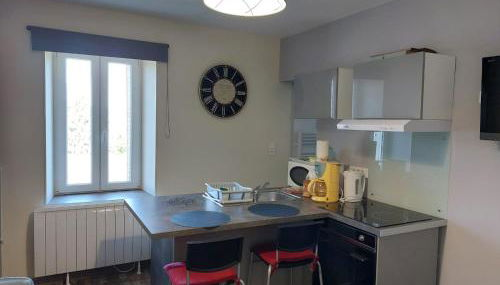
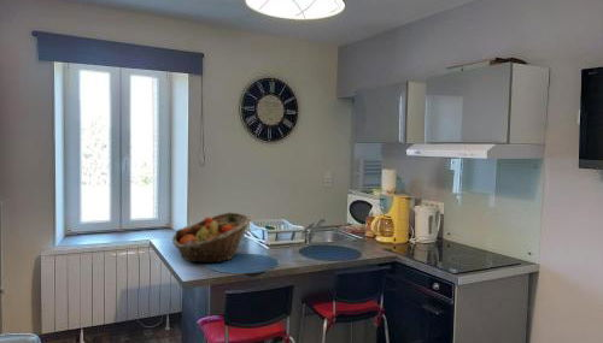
+ fruit basket (211, 235)
